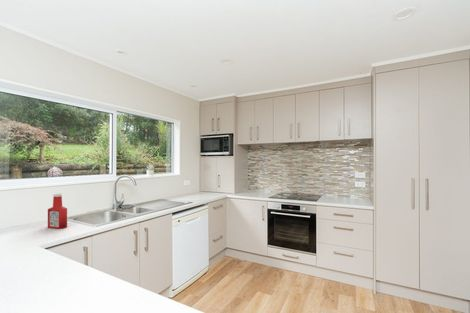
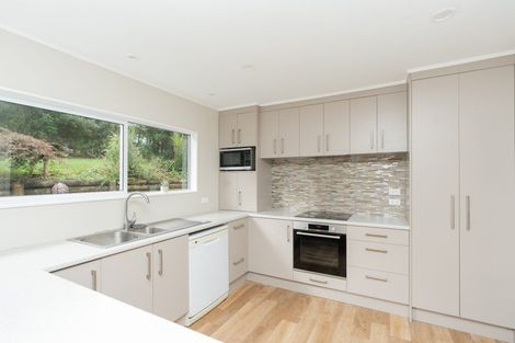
- soap bottle (57, 210)
